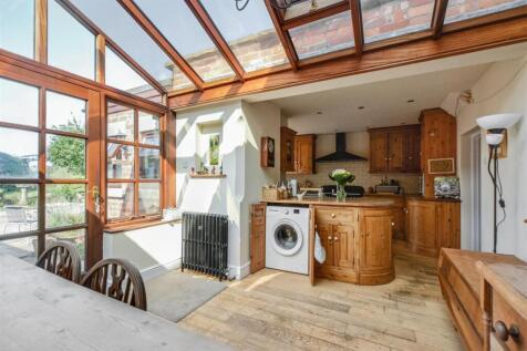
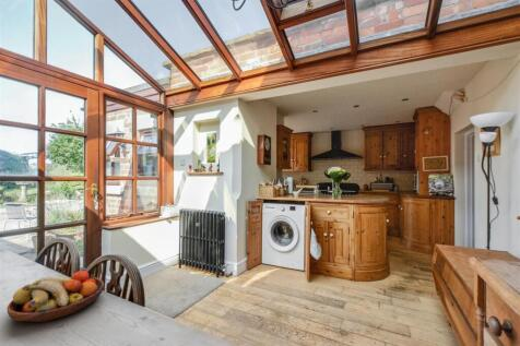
+ fruit bowl (60, 289)
